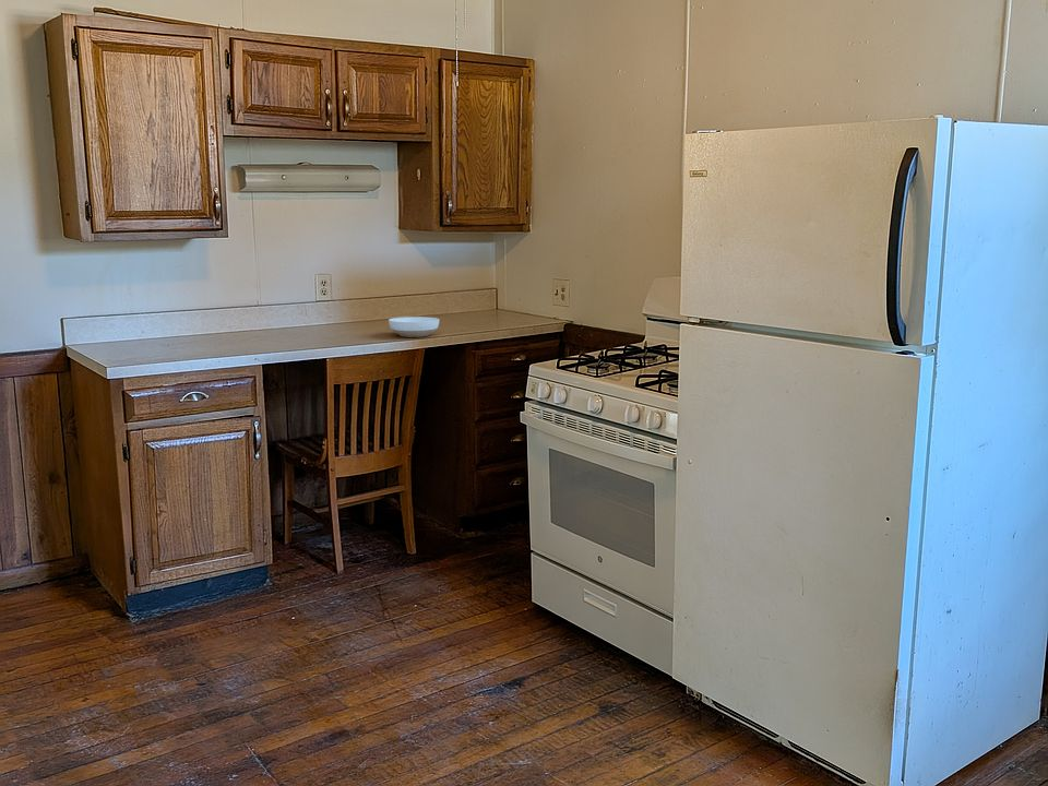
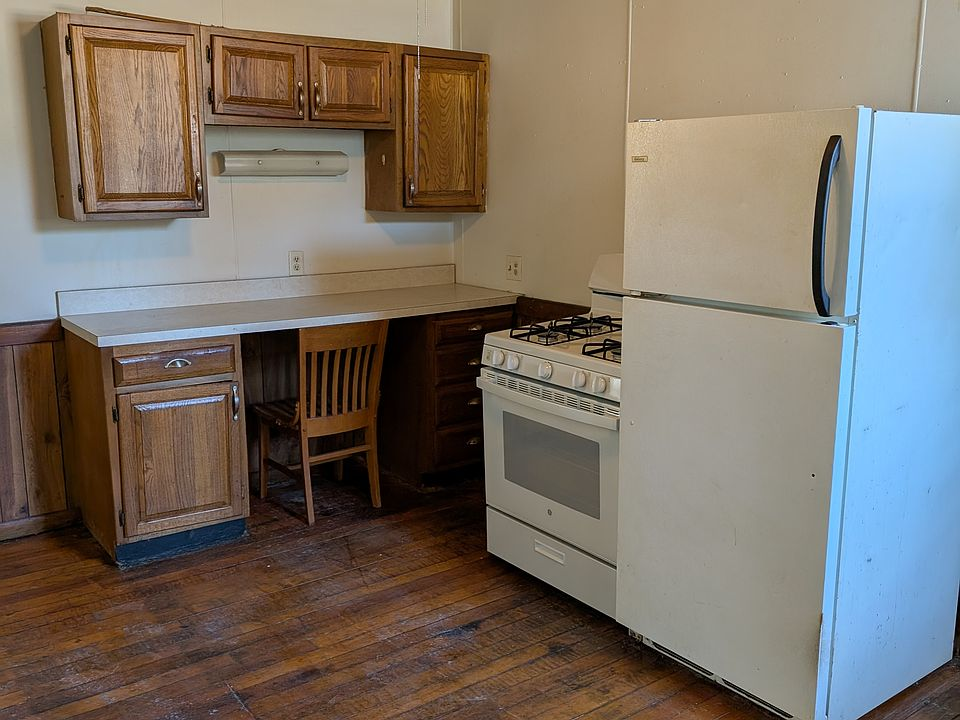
- bowl (414, 326)
